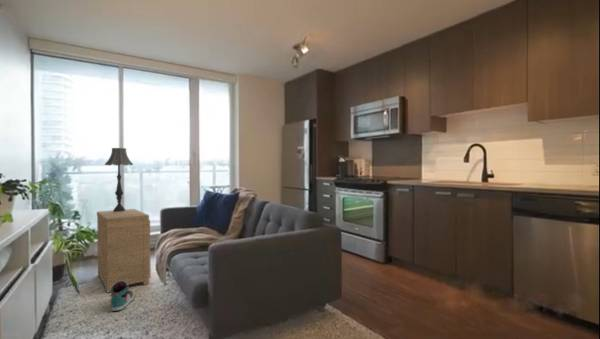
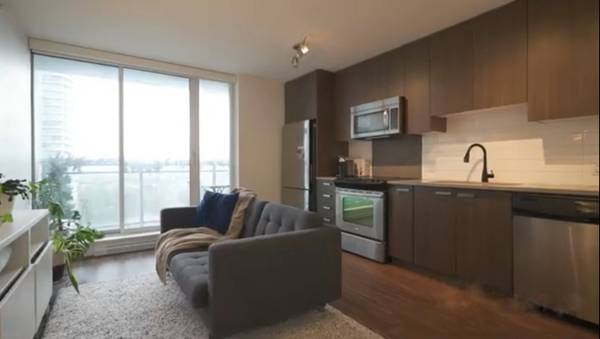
- table lamp (119, 179)
- sneaker (122, 291)
- side table (125, 245)
